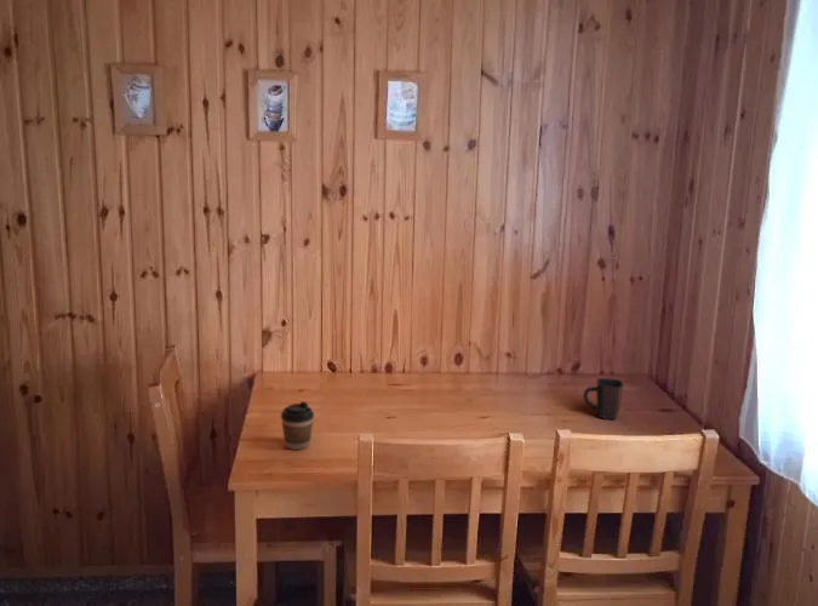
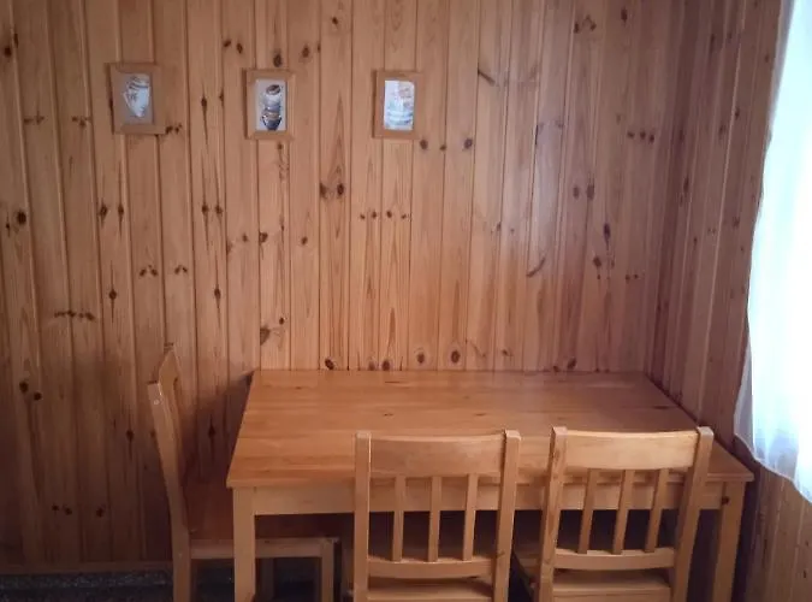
- mug (604, 399)
- coffee cup (297, 424)
